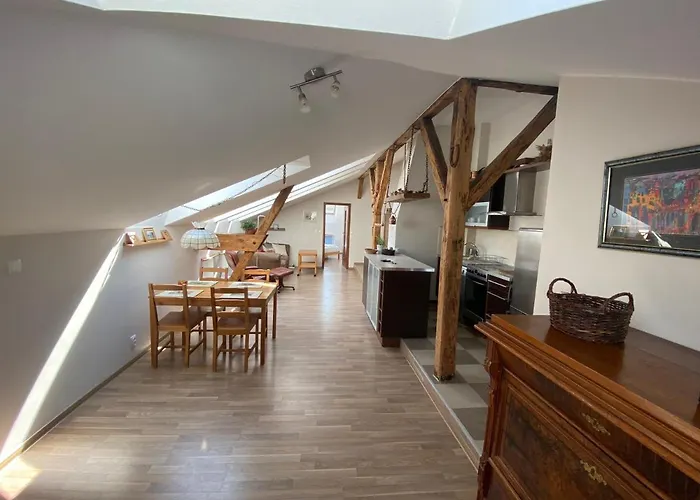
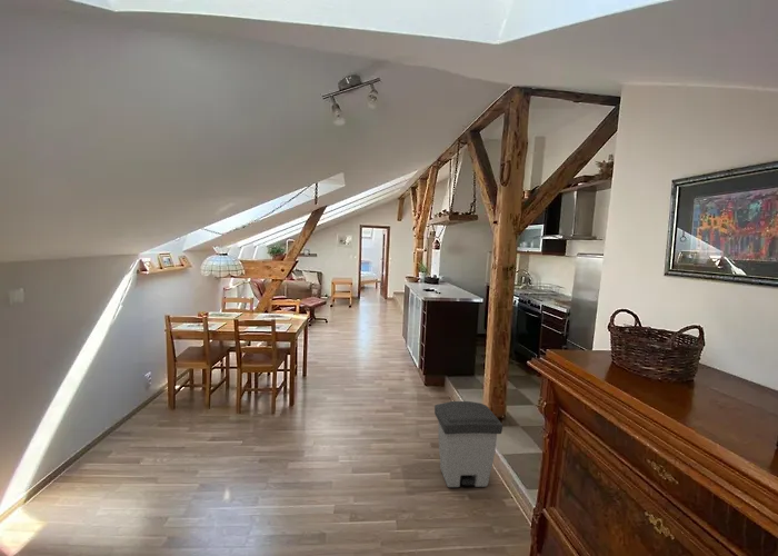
+ trash can (465, 443)
